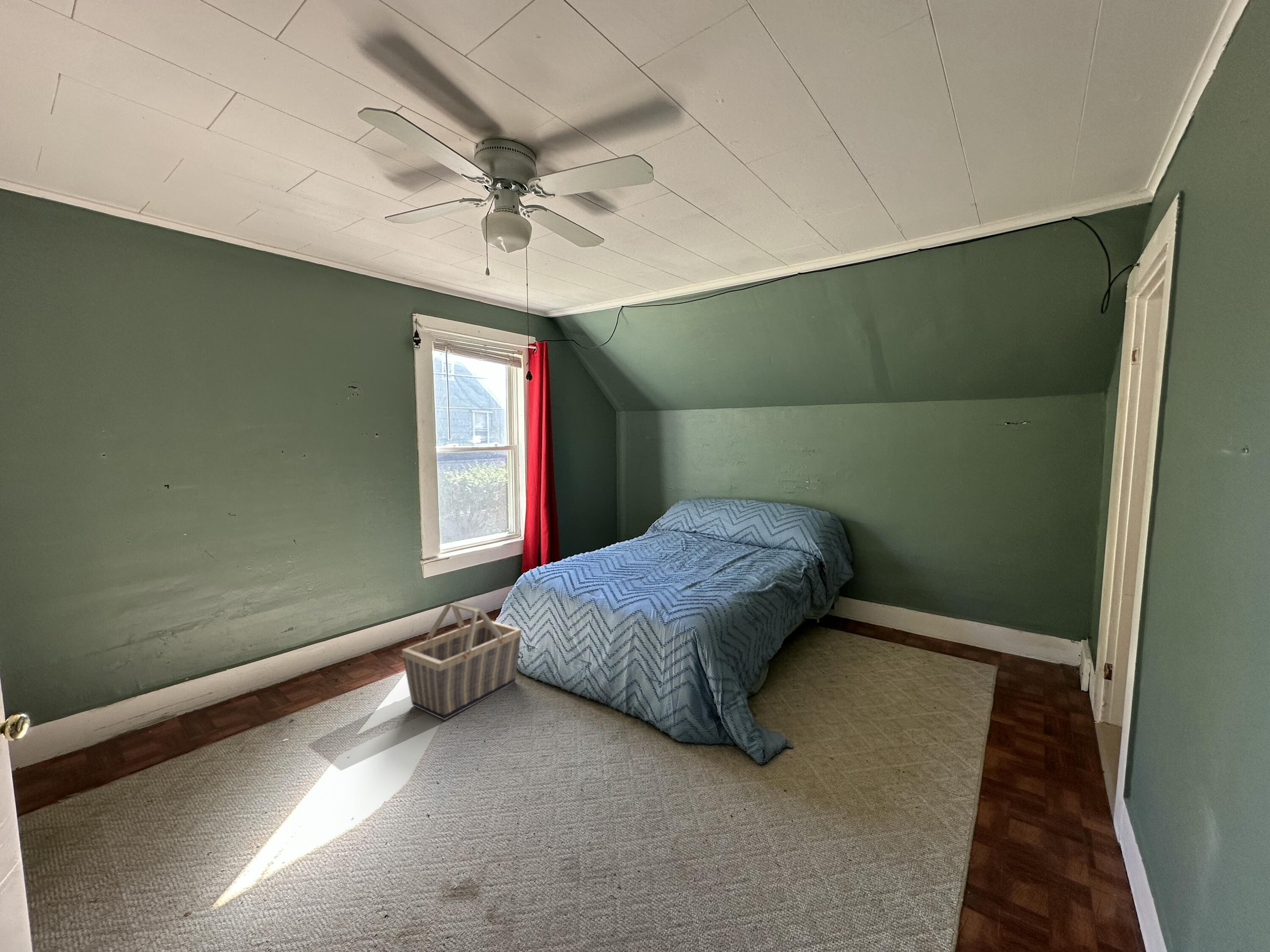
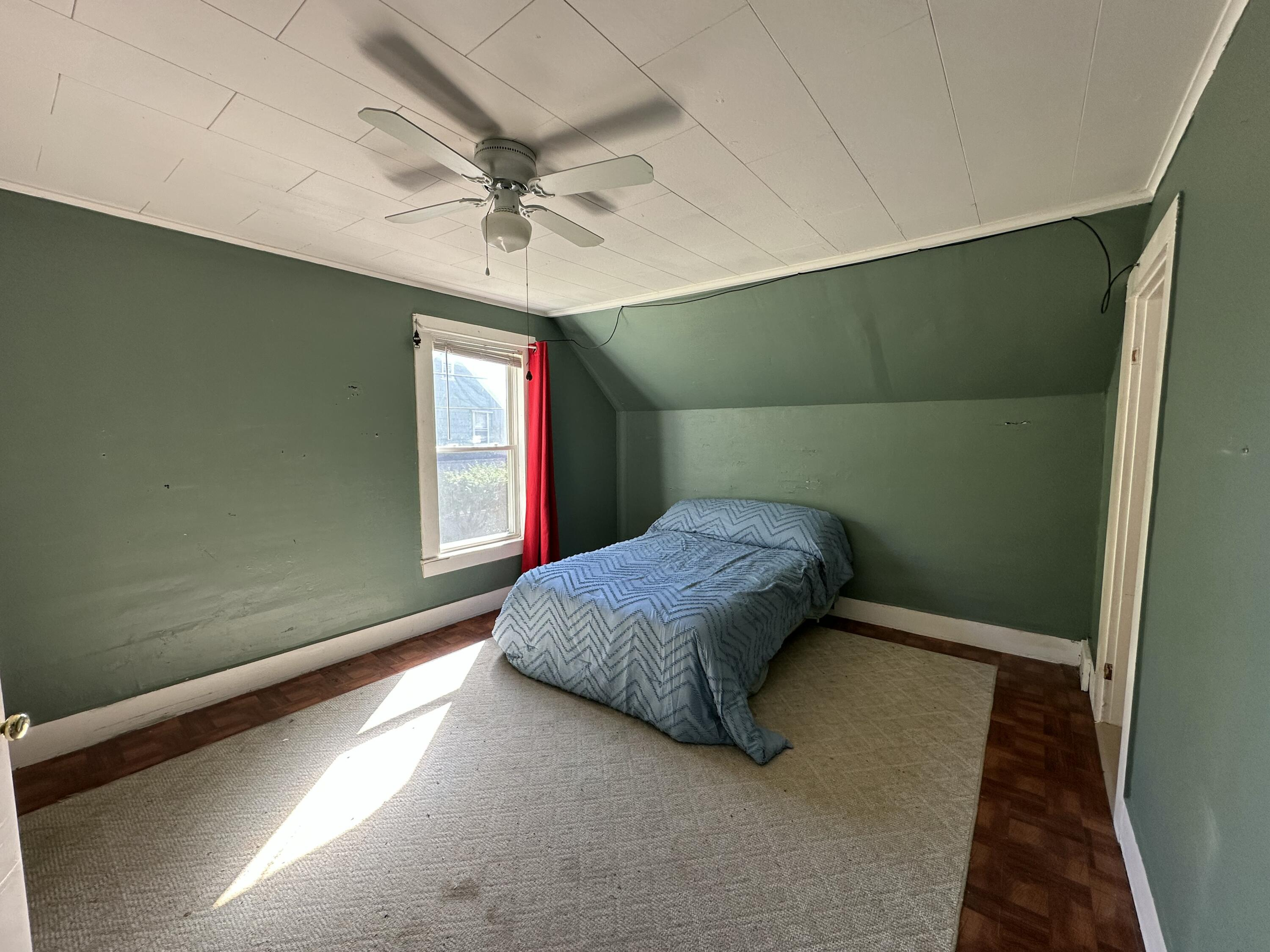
- basket (465, 649)
